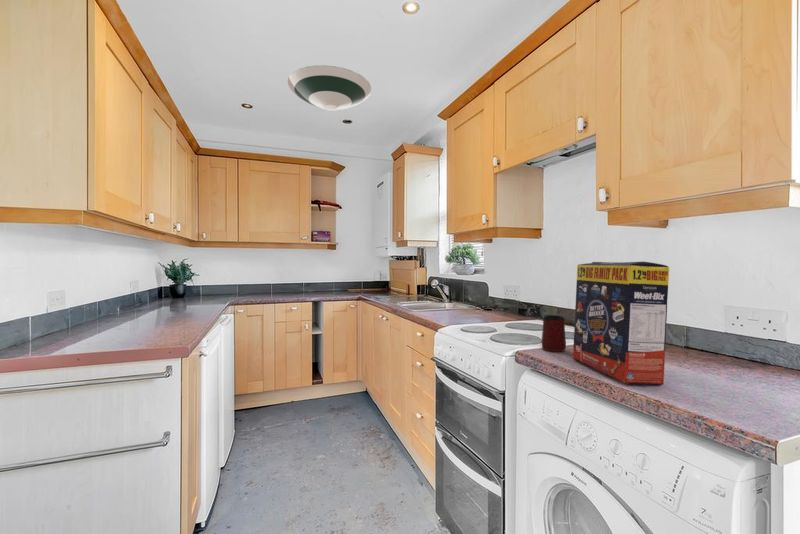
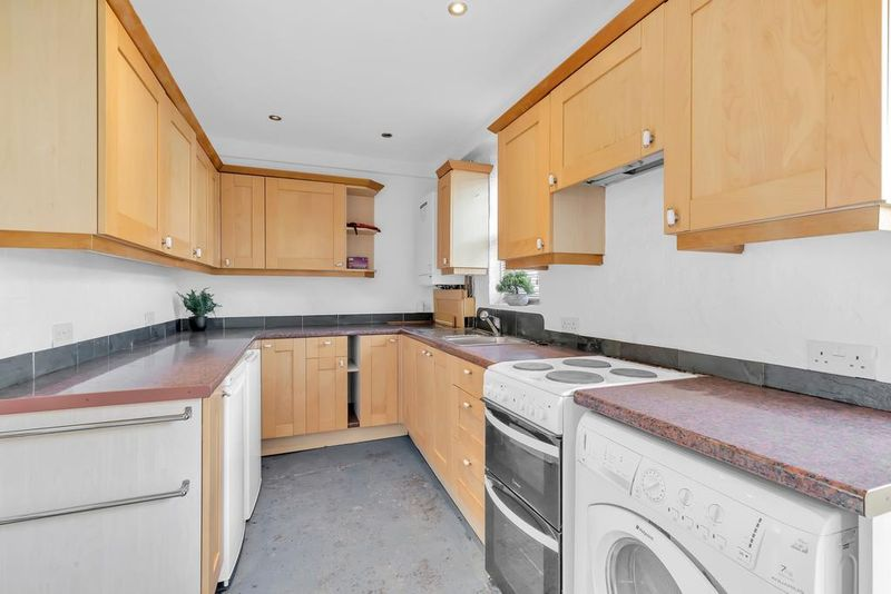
- cereal box (614, 316)
- mug (554, 332)
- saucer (330, 97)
